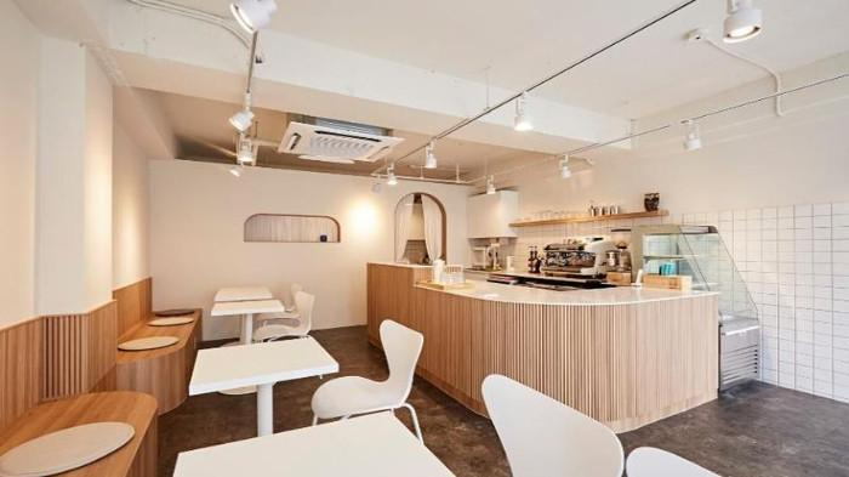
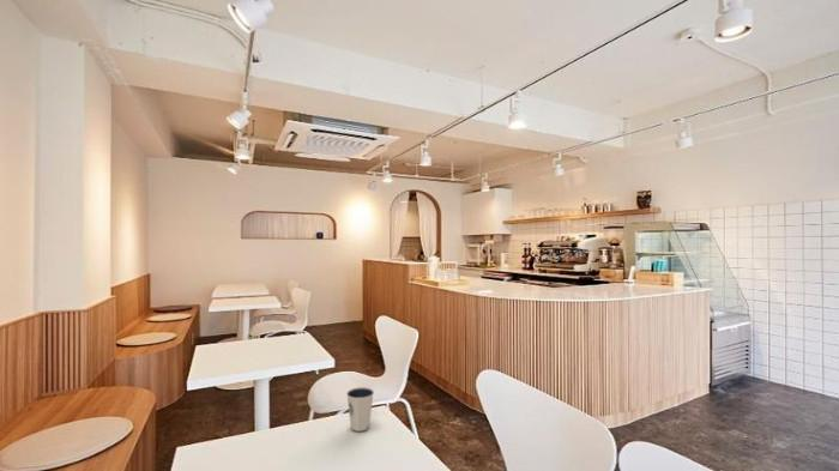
+ dixie cup (360, 409)
